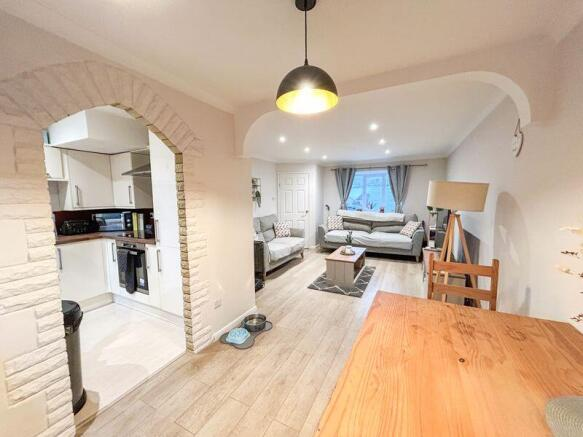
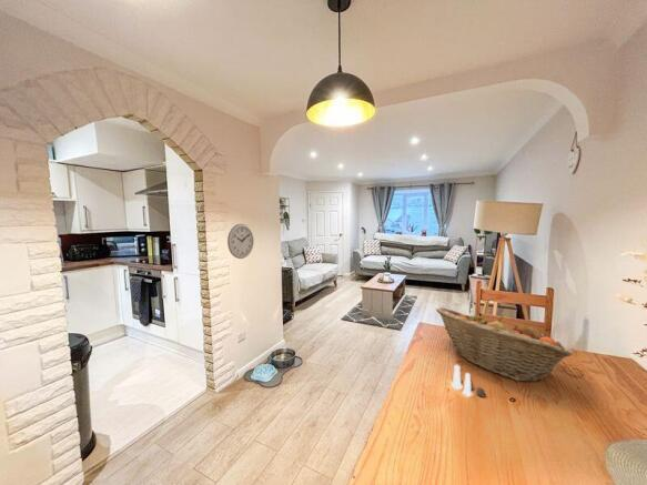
+ wall clock (242, 241)
+ salt and pepper shaker set (465, 377)
+ fruit basket (494, 335)
